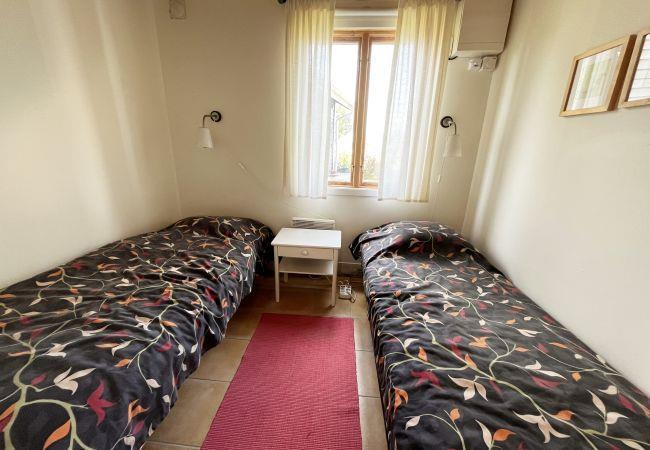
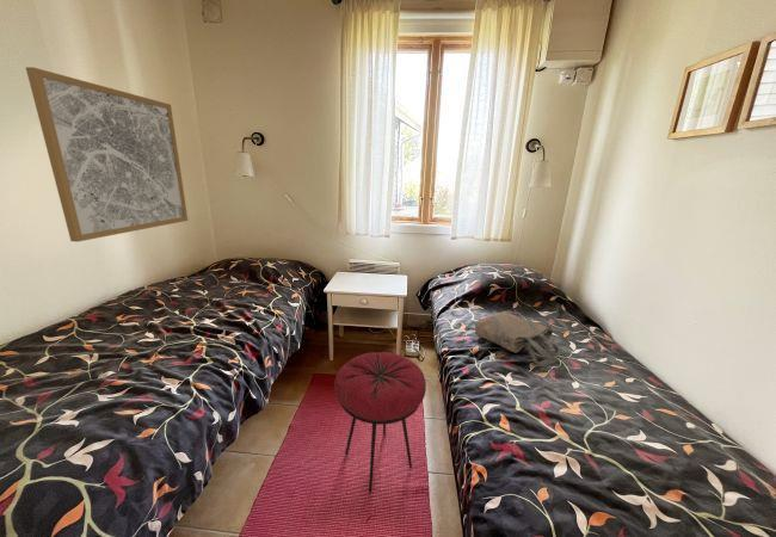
+ wall art (127, 163)
+ stool (378, 418)
+ tote bag (523, 335)
